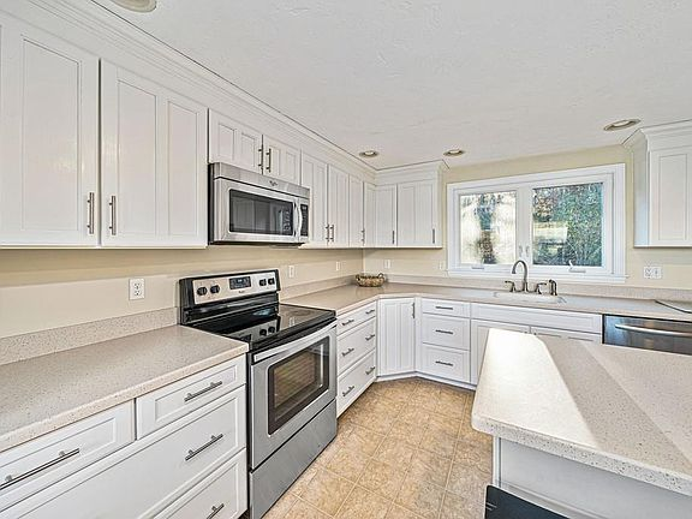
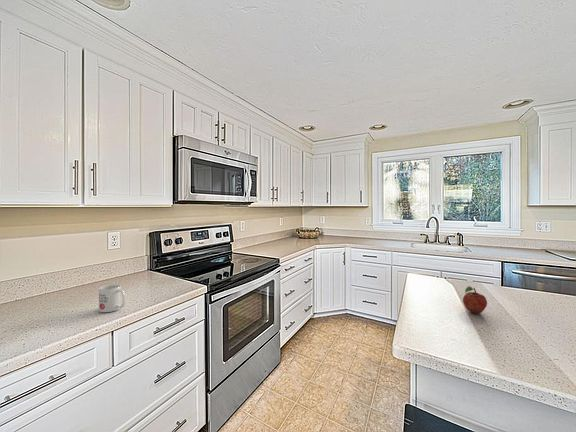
+ fruit (473, 299)
+ mug (113, 298)
